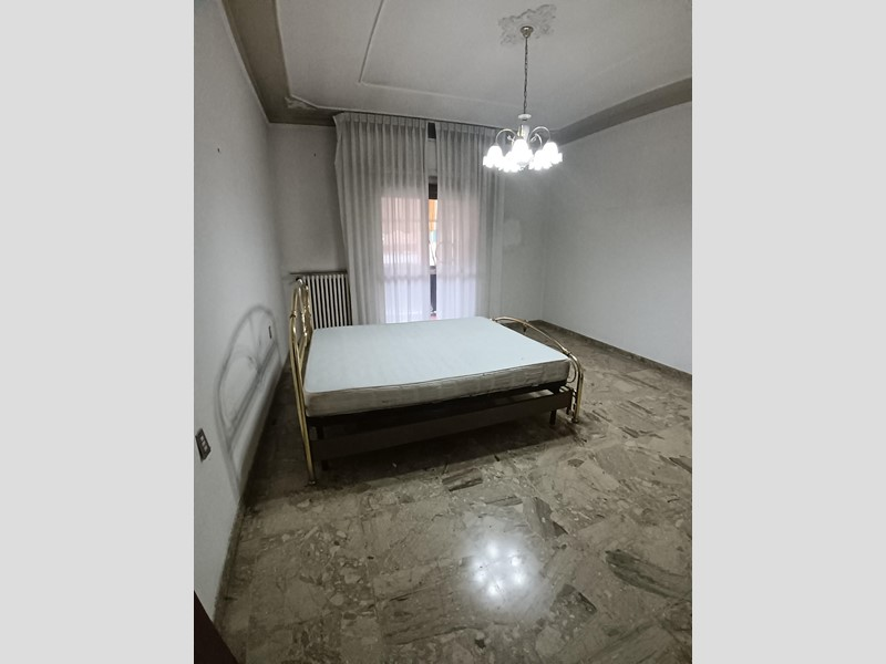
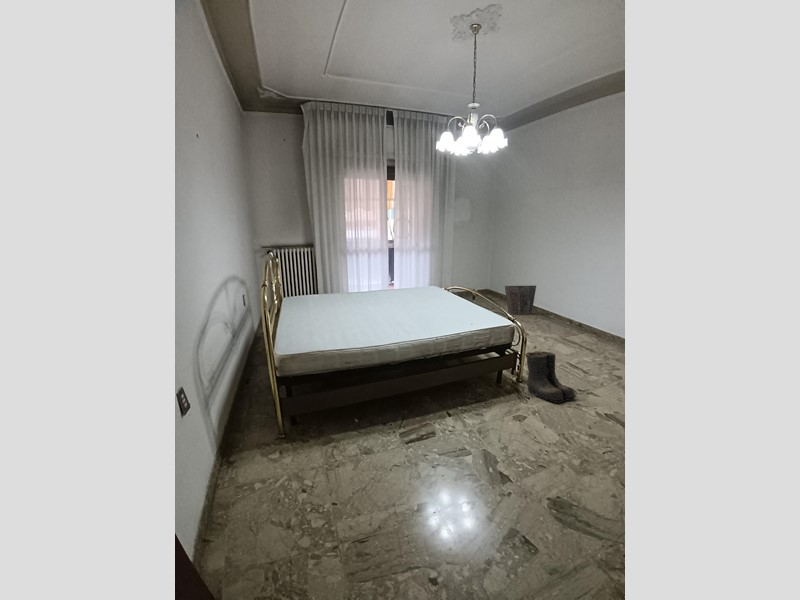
+ boots (548, 374)
+ waste bin (520, 299)
